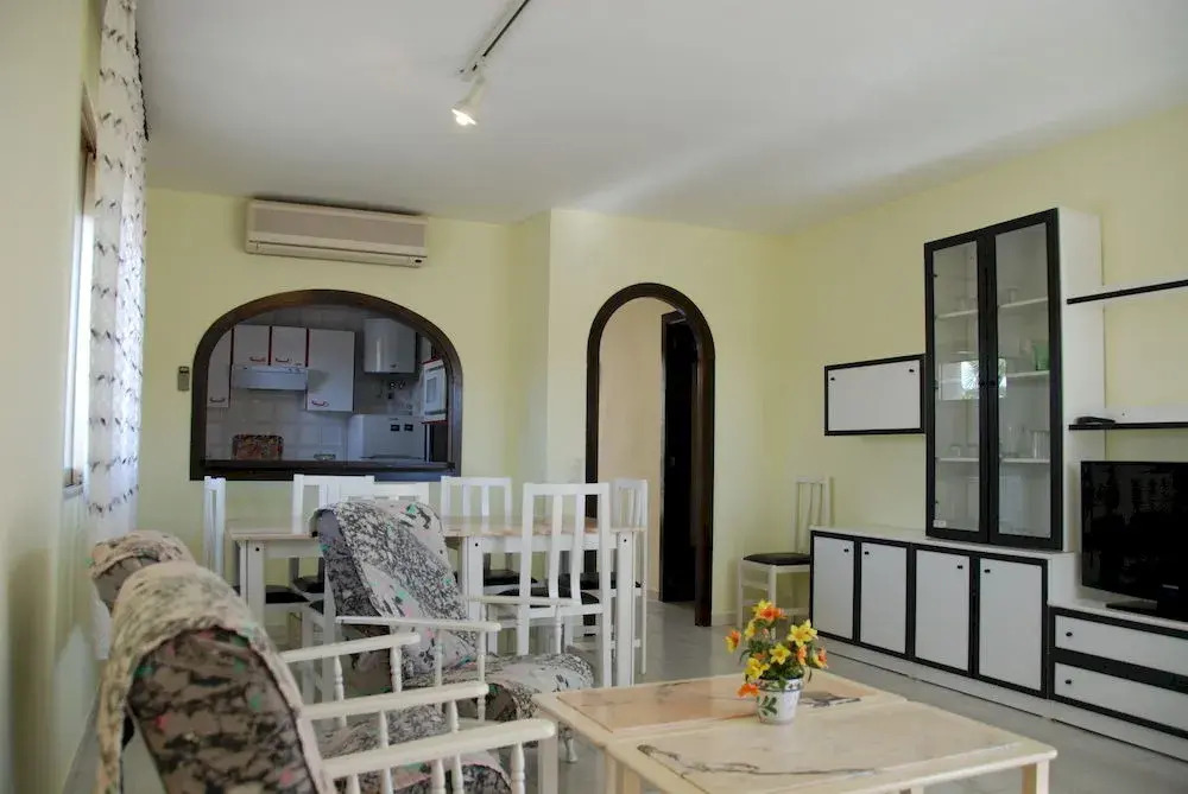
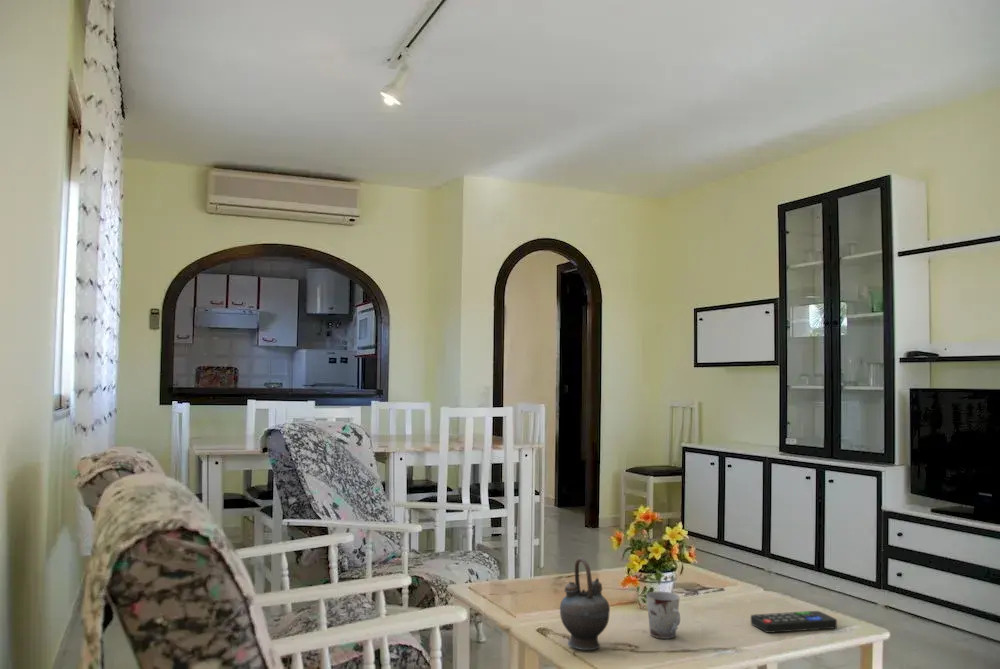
+ remote control (793, 620)
+ cup (666, 617)
+ teapot (582, 600)
